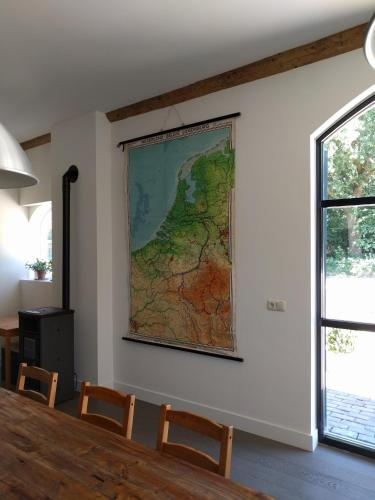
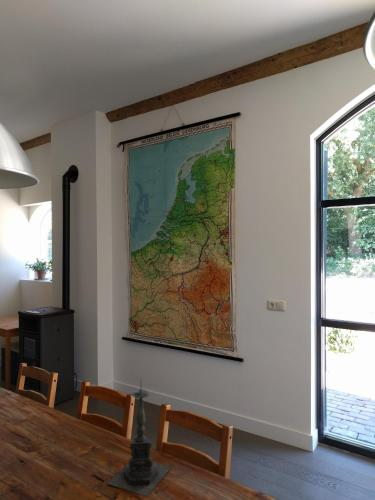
+ candle holder (140, 427)
